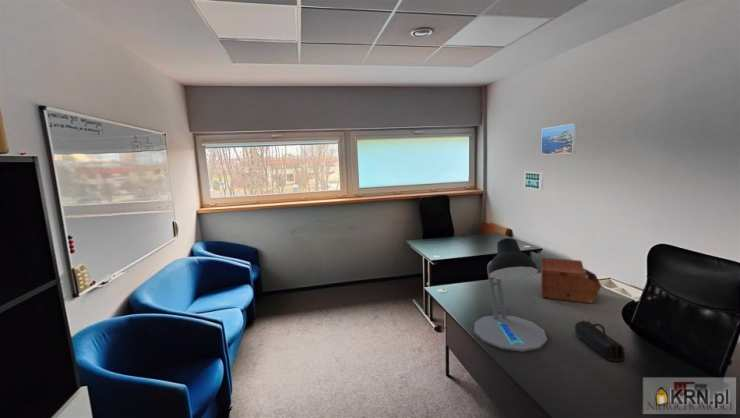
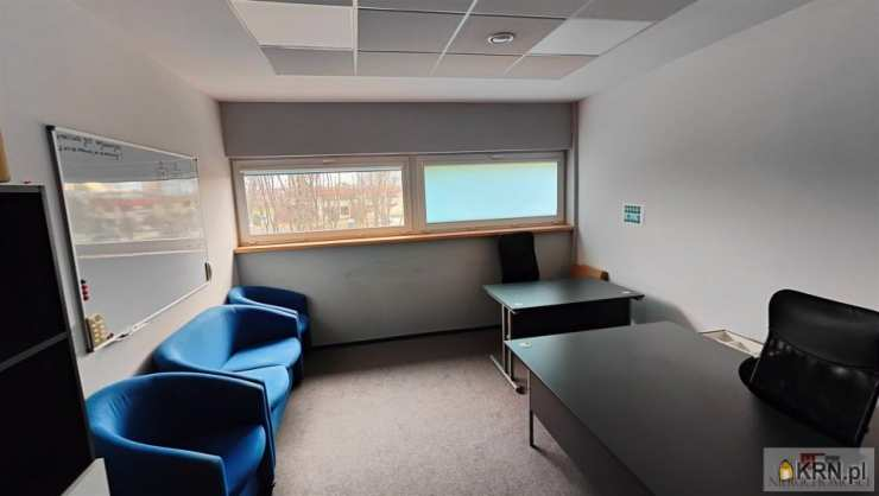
- sewing box (569, 279)
- desk lamp (506, 278)
- pencil case (598, 335)
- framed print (557, 140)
